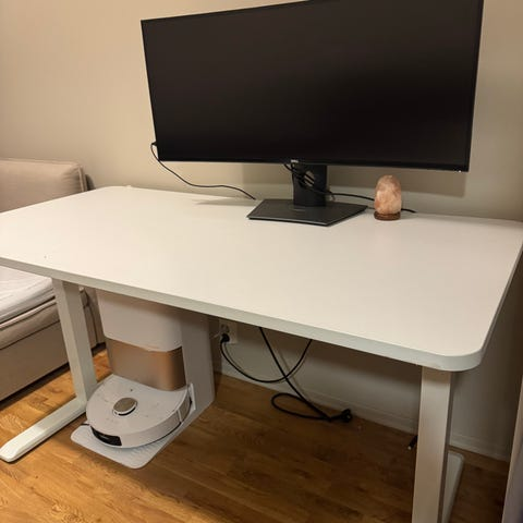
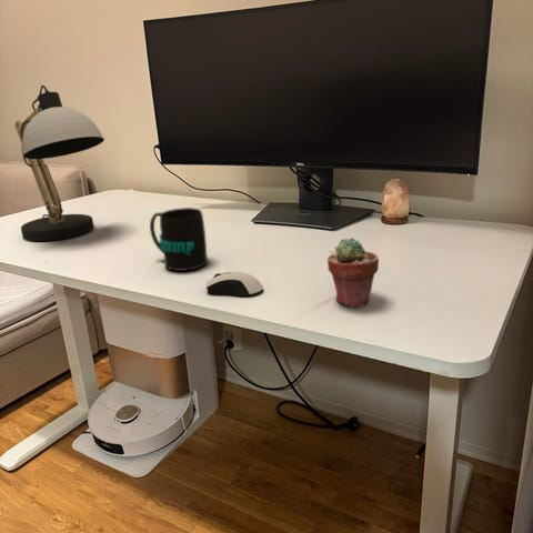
+ potted succulent (352, 270)
+ computer mouse (233, 281)
+ mug (174, 238)
+ desk lamp (46, 164)
